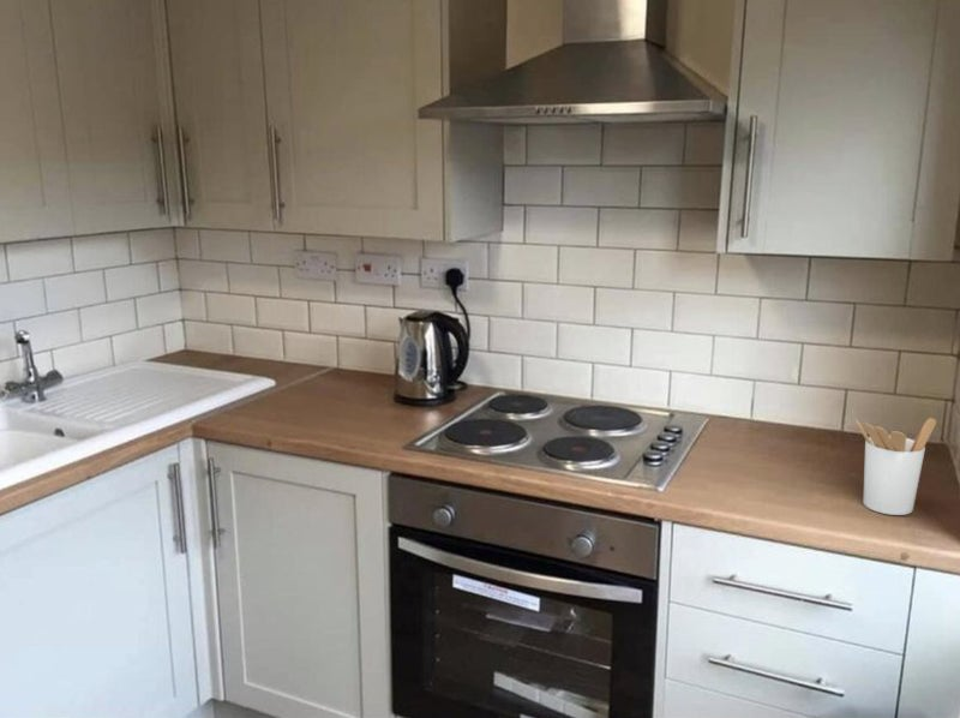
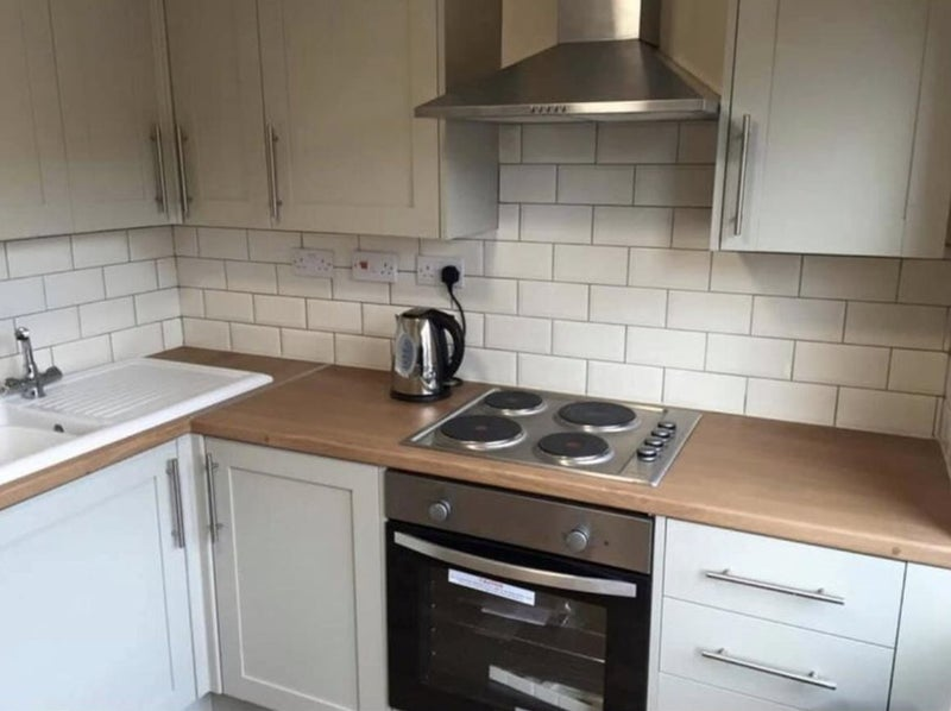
- utensil holder (889, 463)
